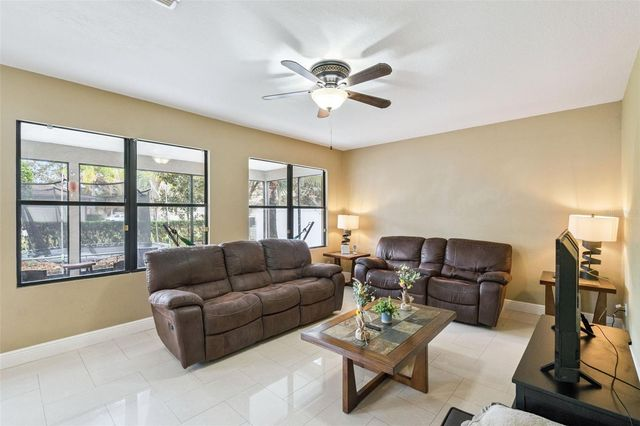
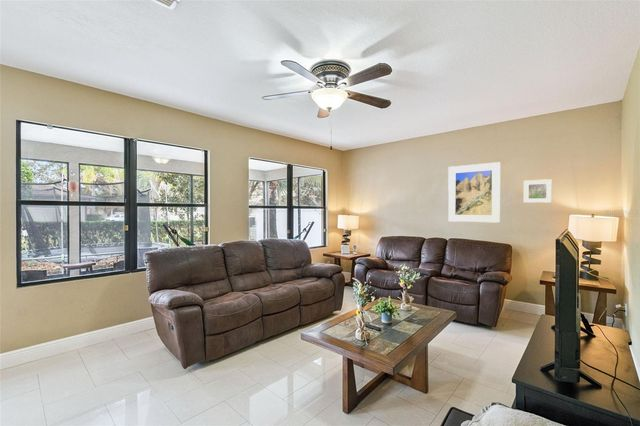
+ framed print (473, 193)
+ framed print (537, 191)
